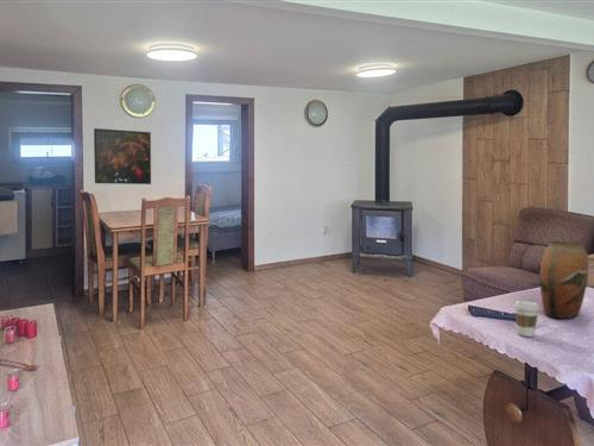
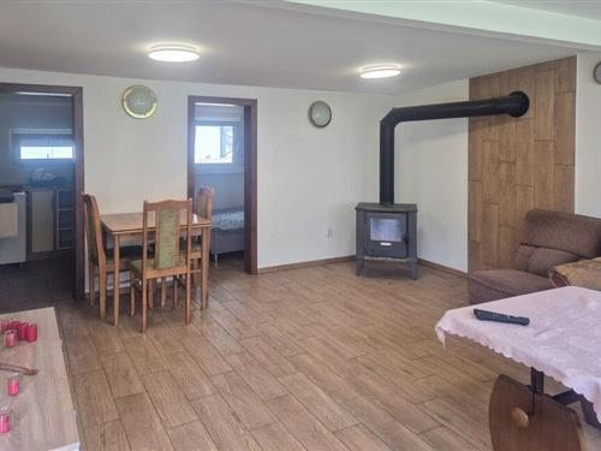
- coffee cup (525, 318)
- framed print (122, 157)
- vase (563, 278)
